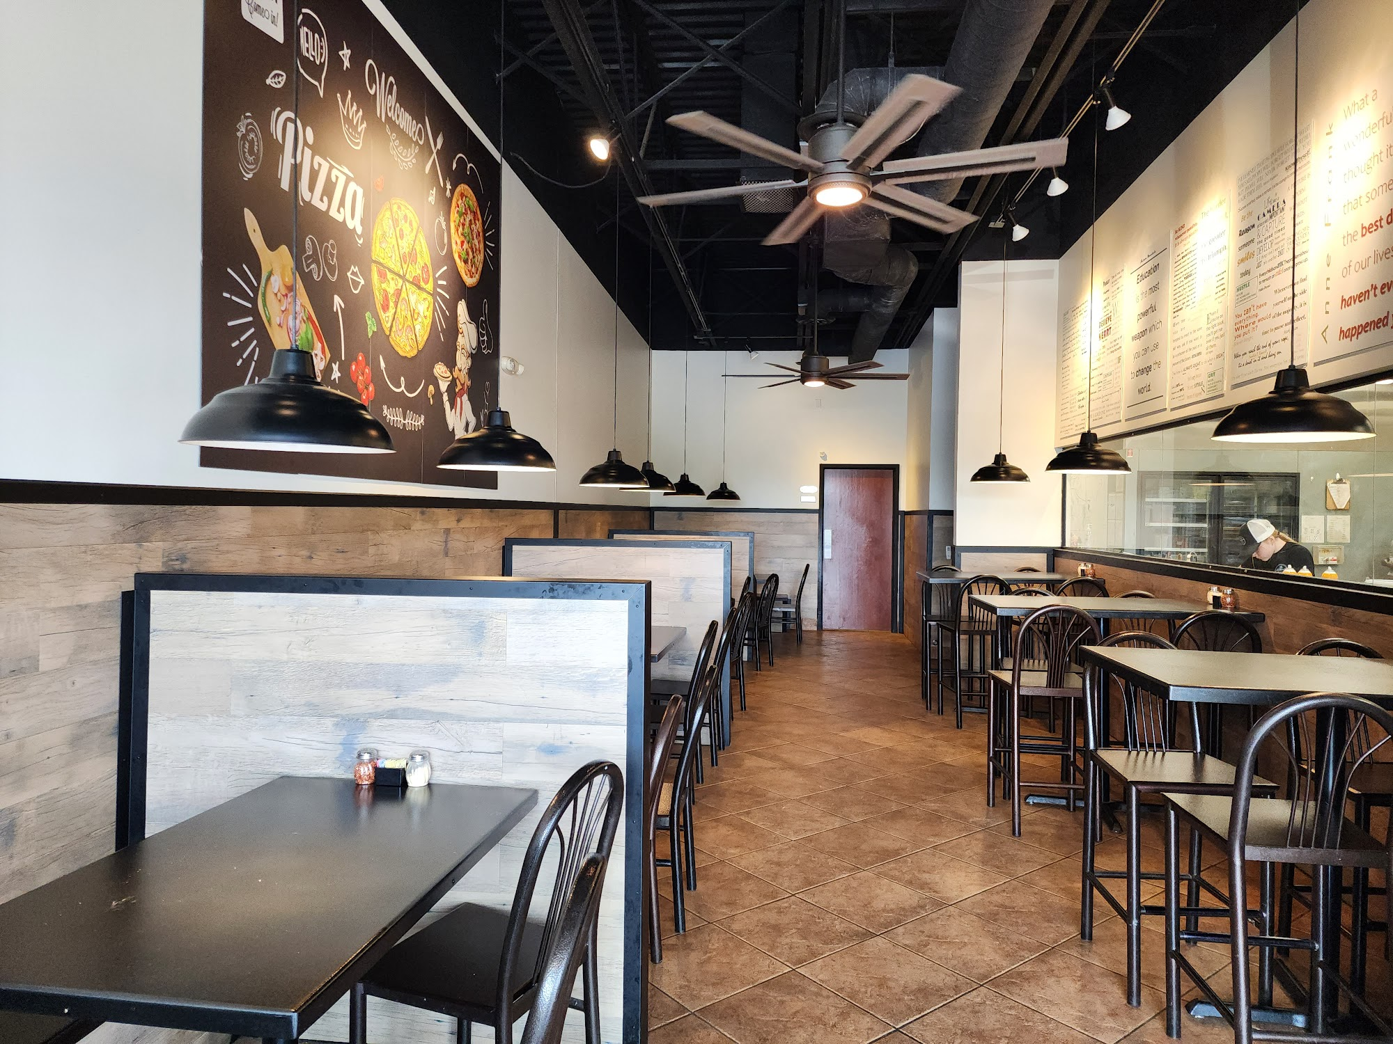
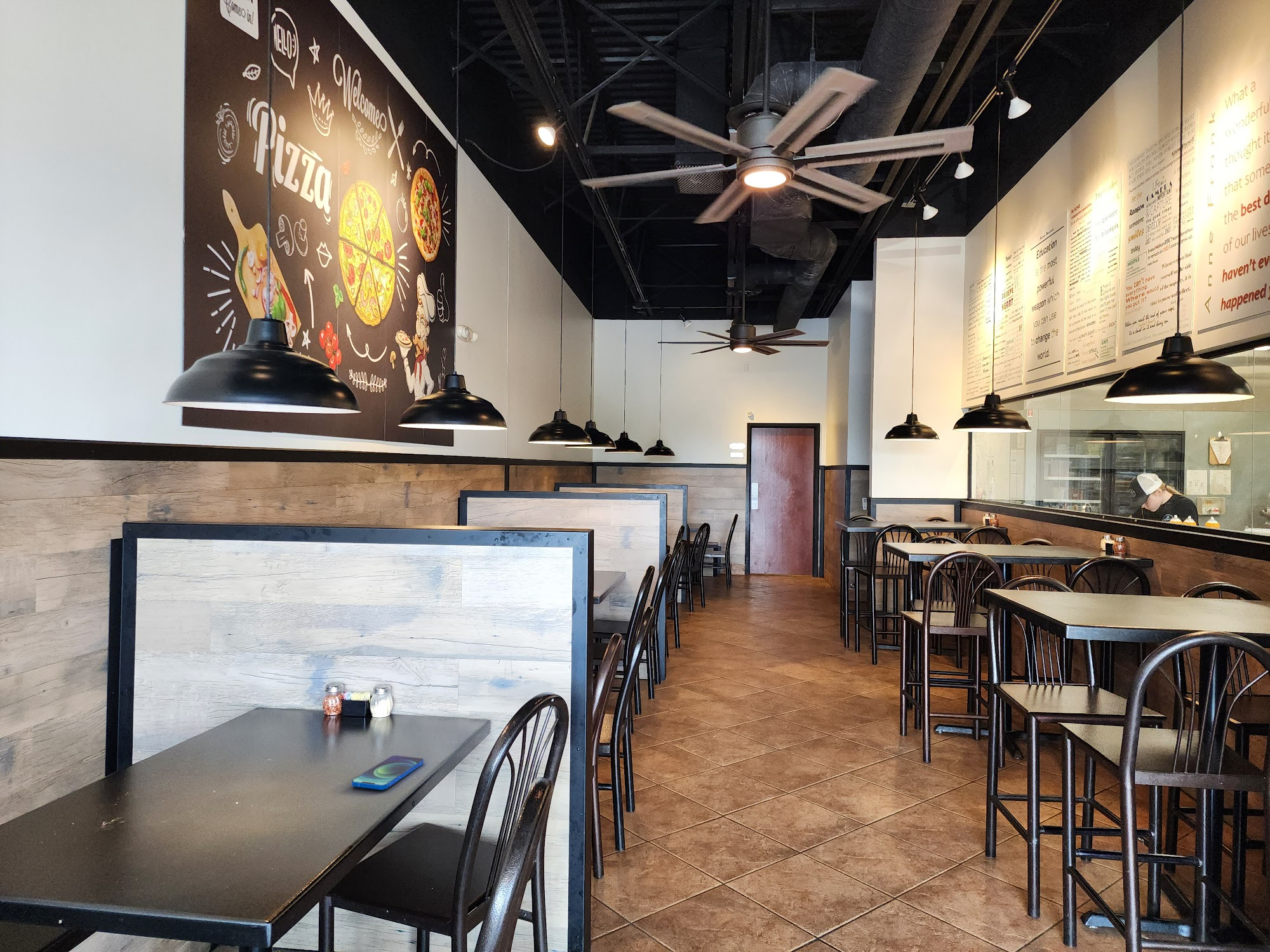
+ smartphone (389, 772)
